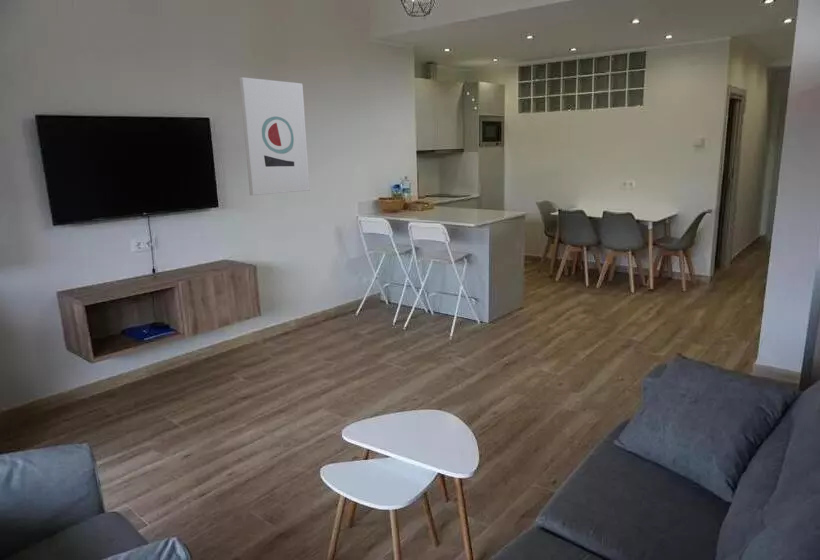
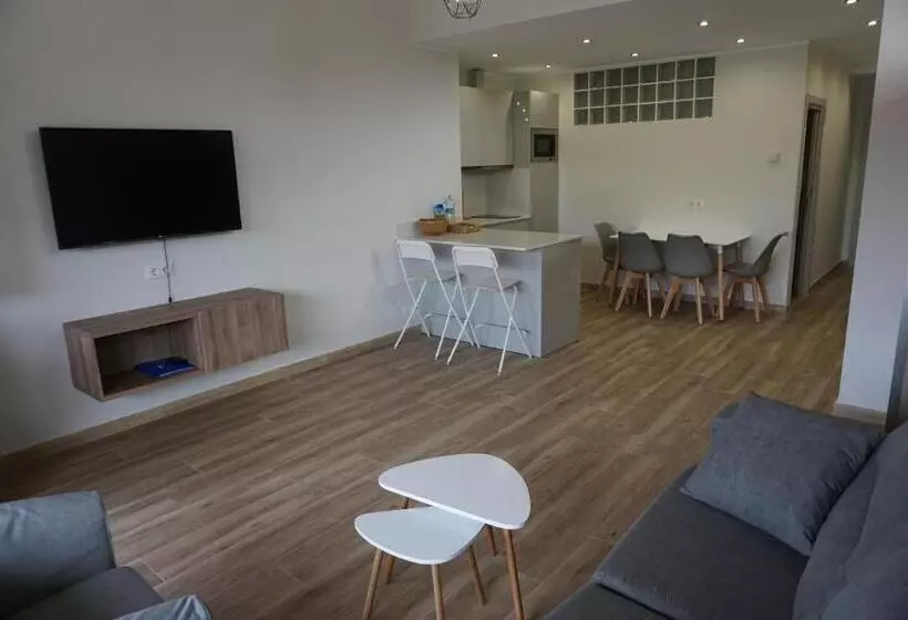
- wall art (276, 137)
